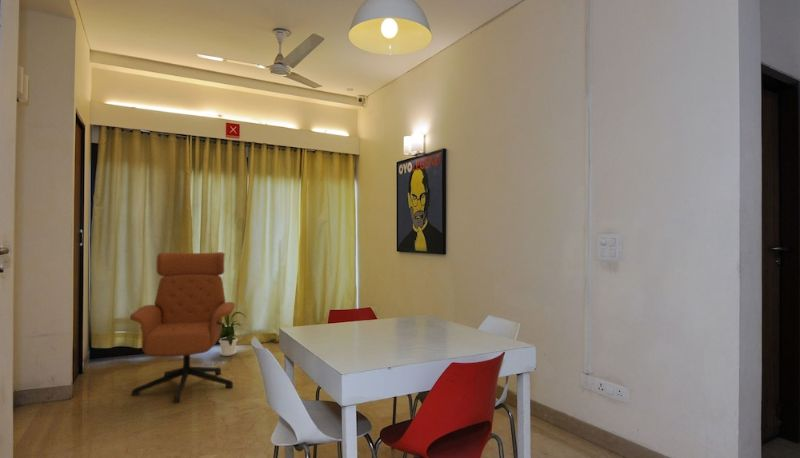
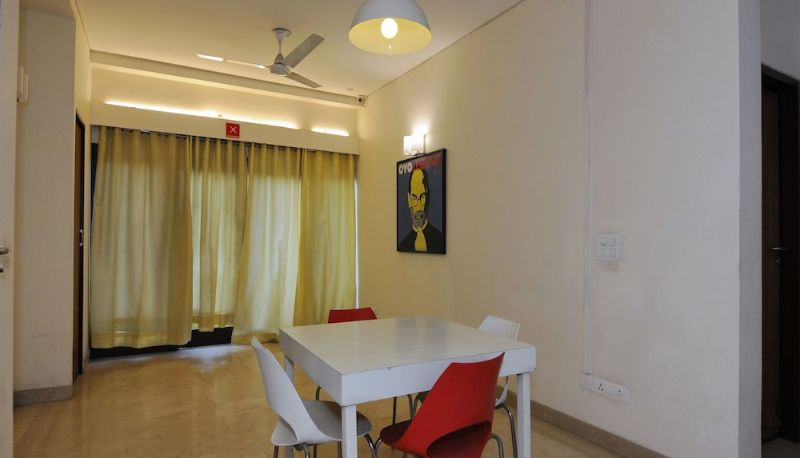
- armchair (186, 320)
- house plant (227, 331)
